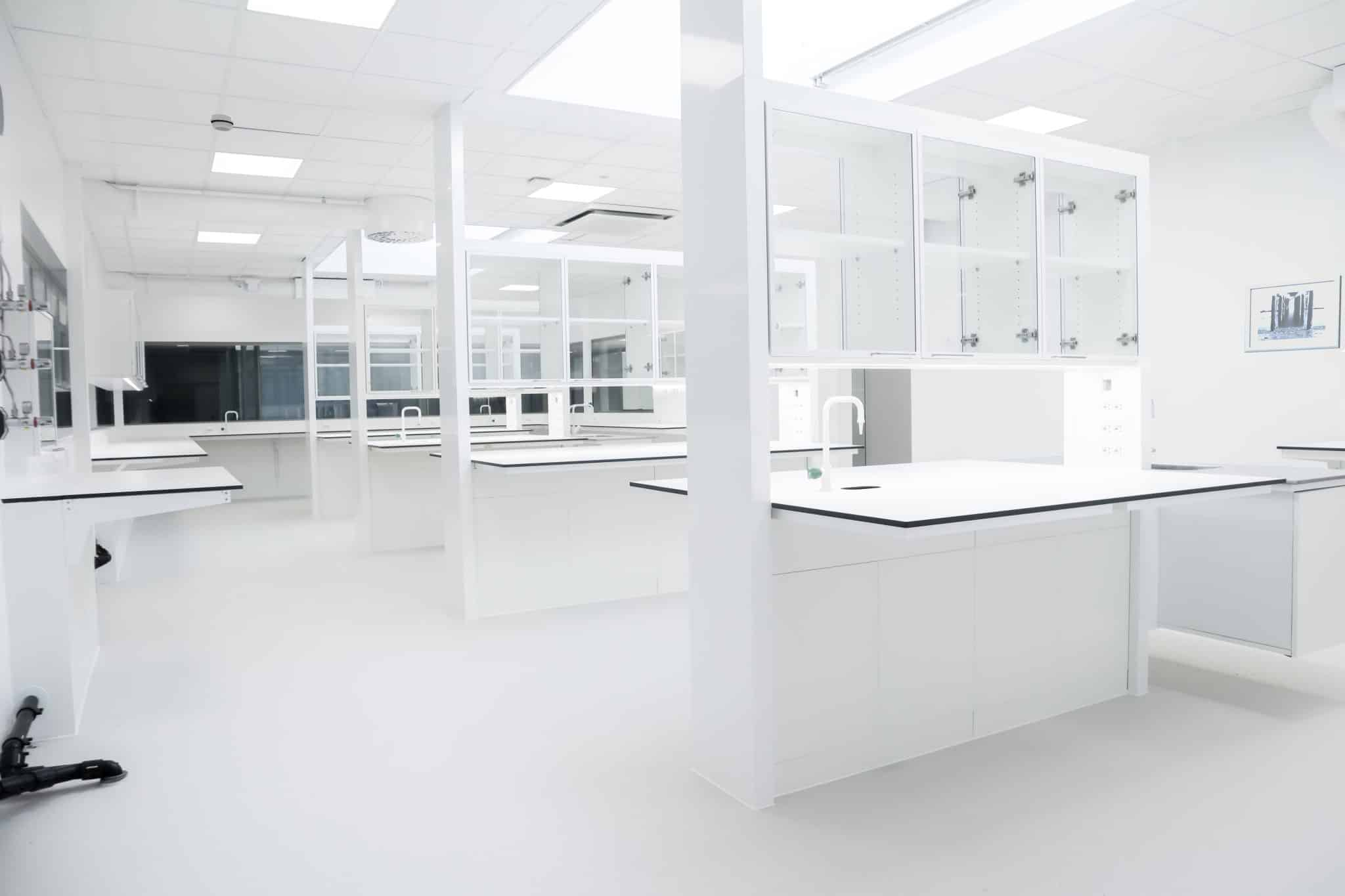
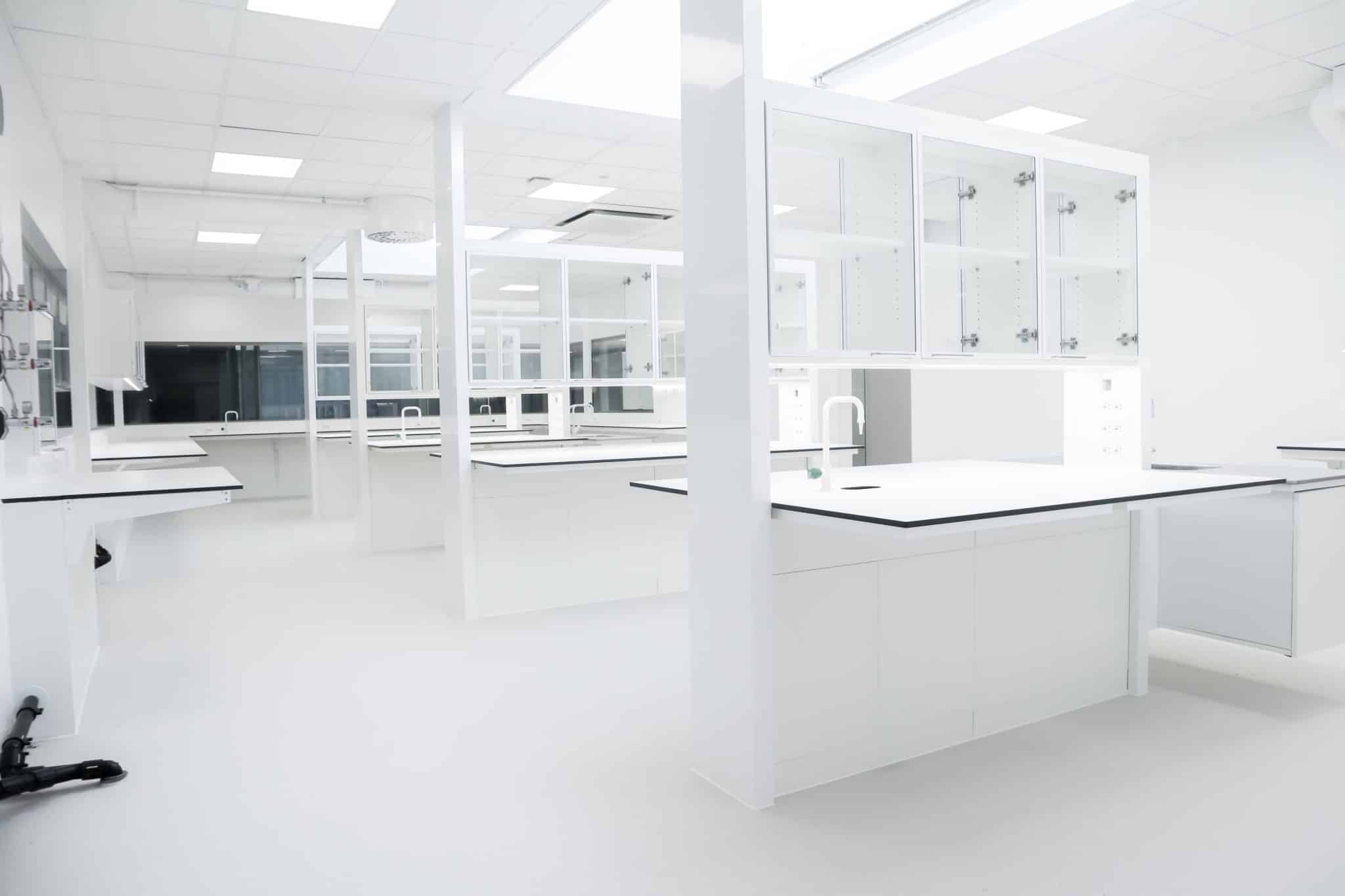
- wall art (1290, 315)
- smoke detector (222, 123)
